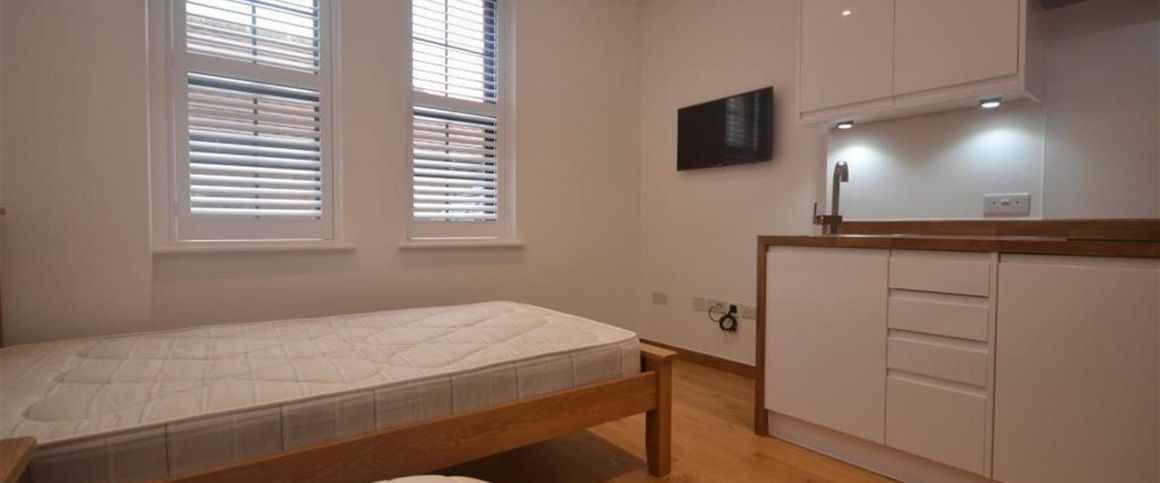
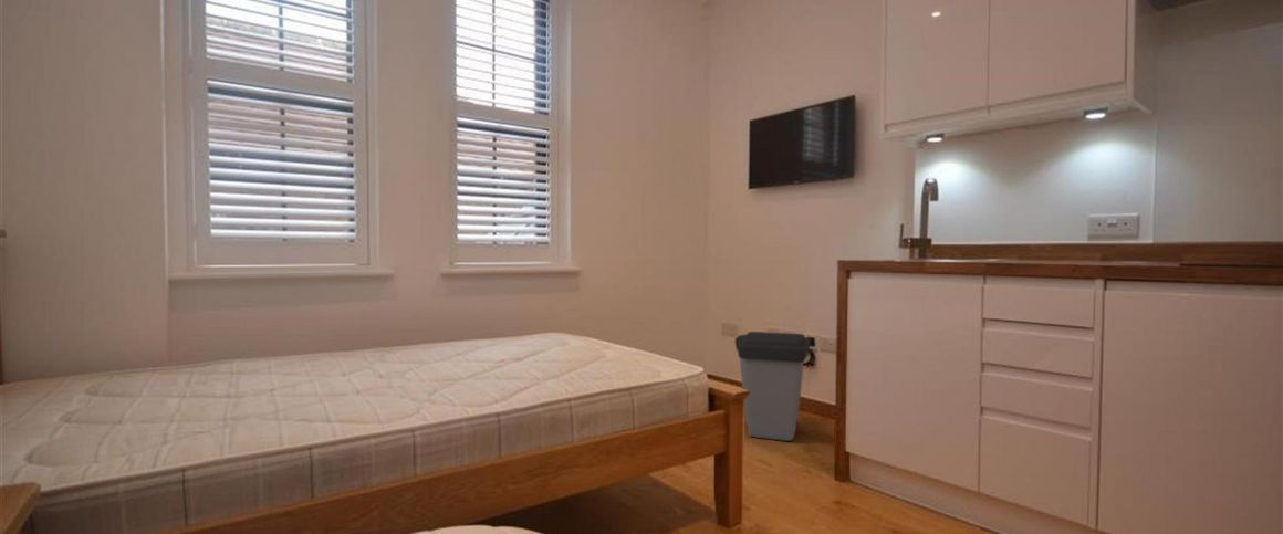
+ trash can (772, 383)
